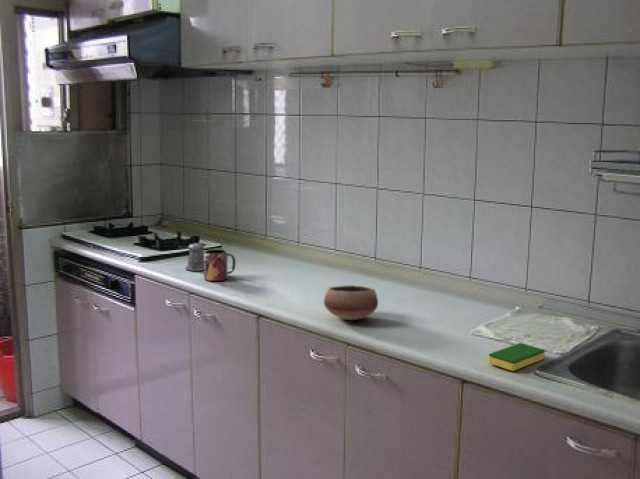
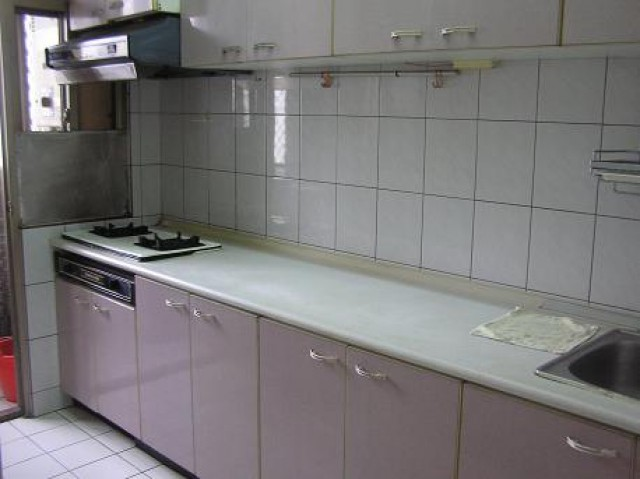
- mug (220, 264)
- dish sponge (516, 356)
- pepper shaker (194, 255)
- bowl (350, 302)
